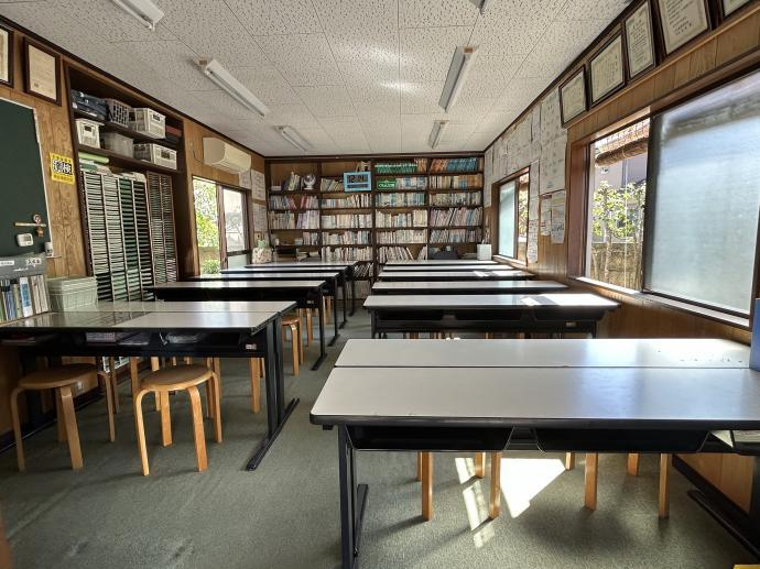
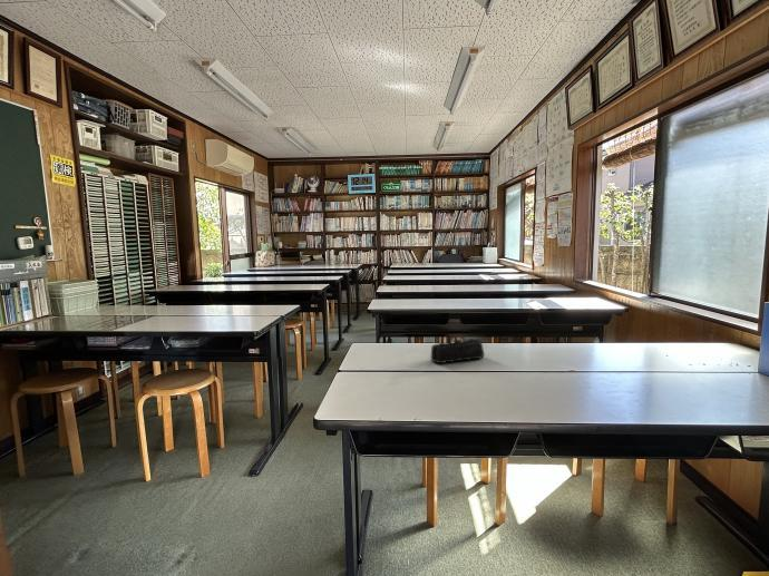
+ pencil case (457, 346)
